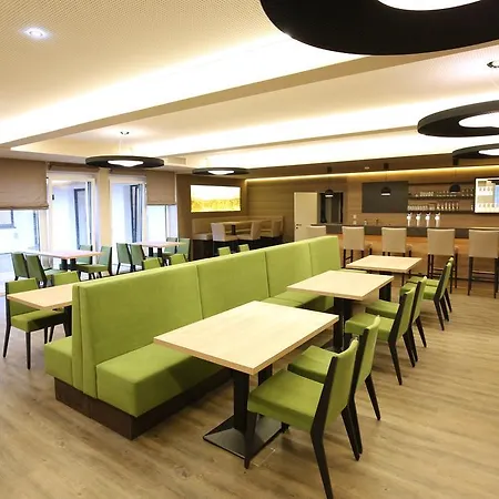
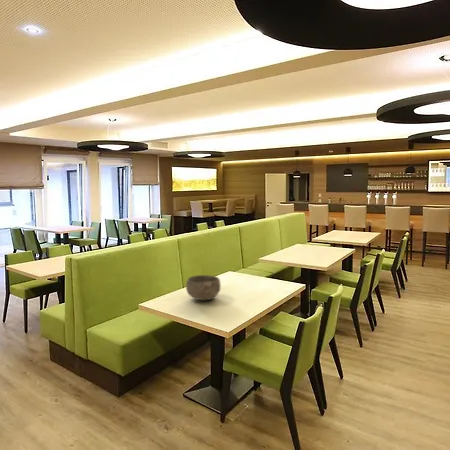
+ bowl (203, 288)
